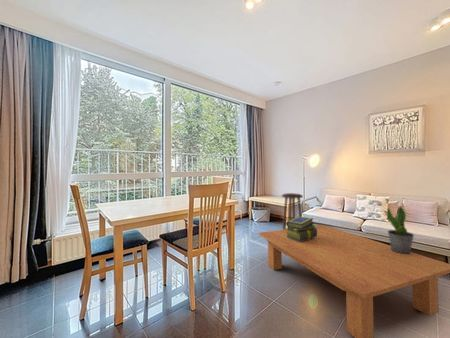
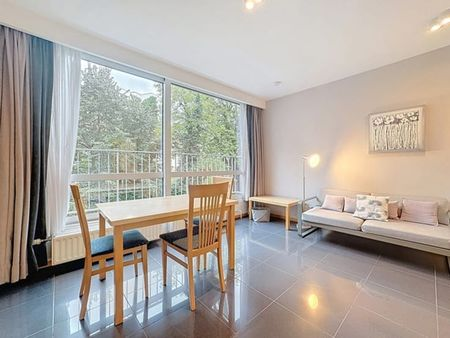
- stool (290, 219)
- coffee table (336, 265)
- potted plant (400, 228)
- stack of books (301, 228)
